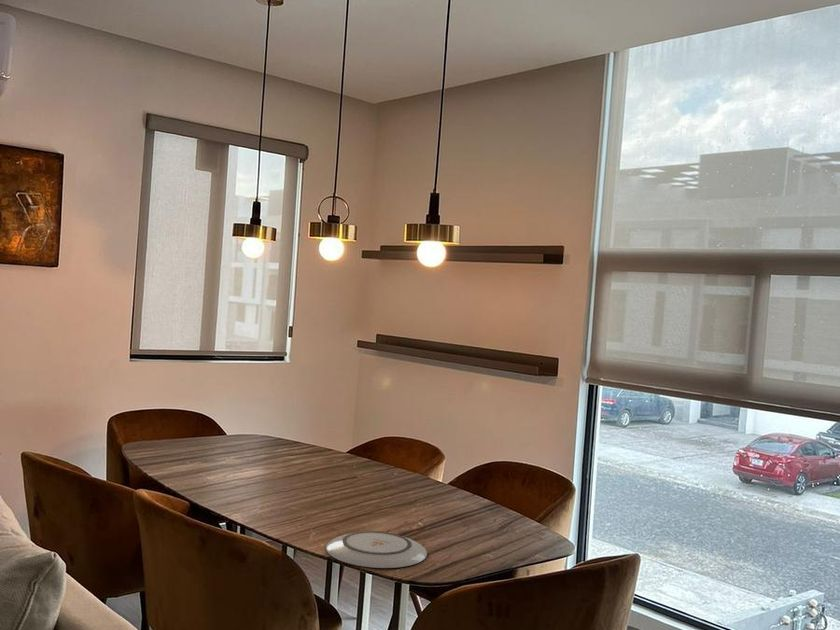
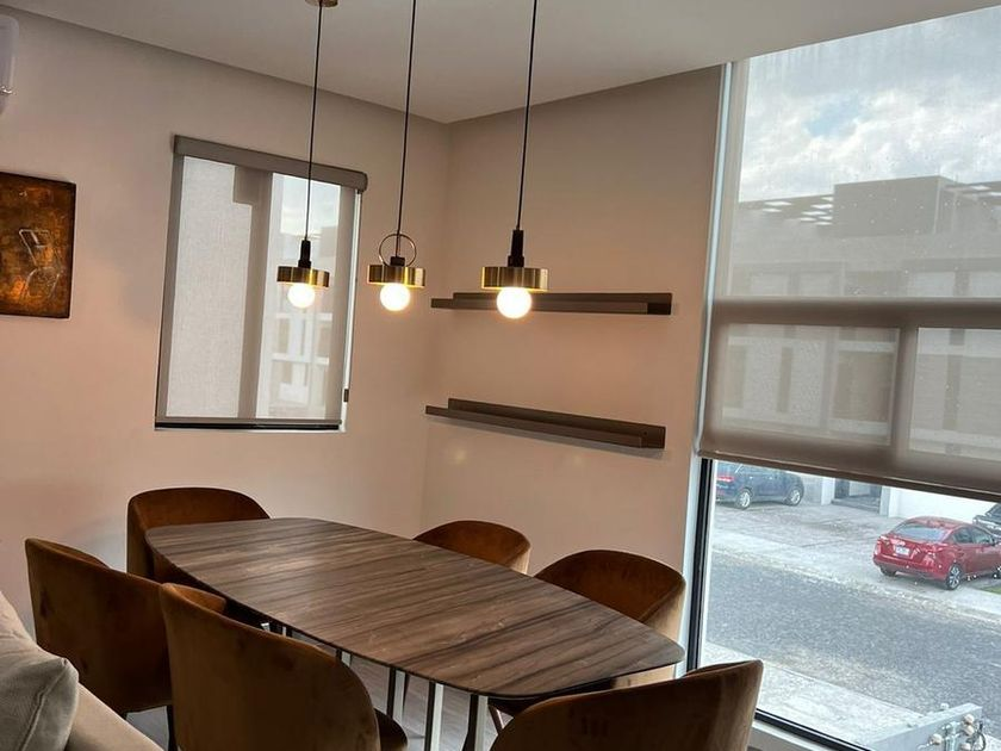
- plate (376, 546)
